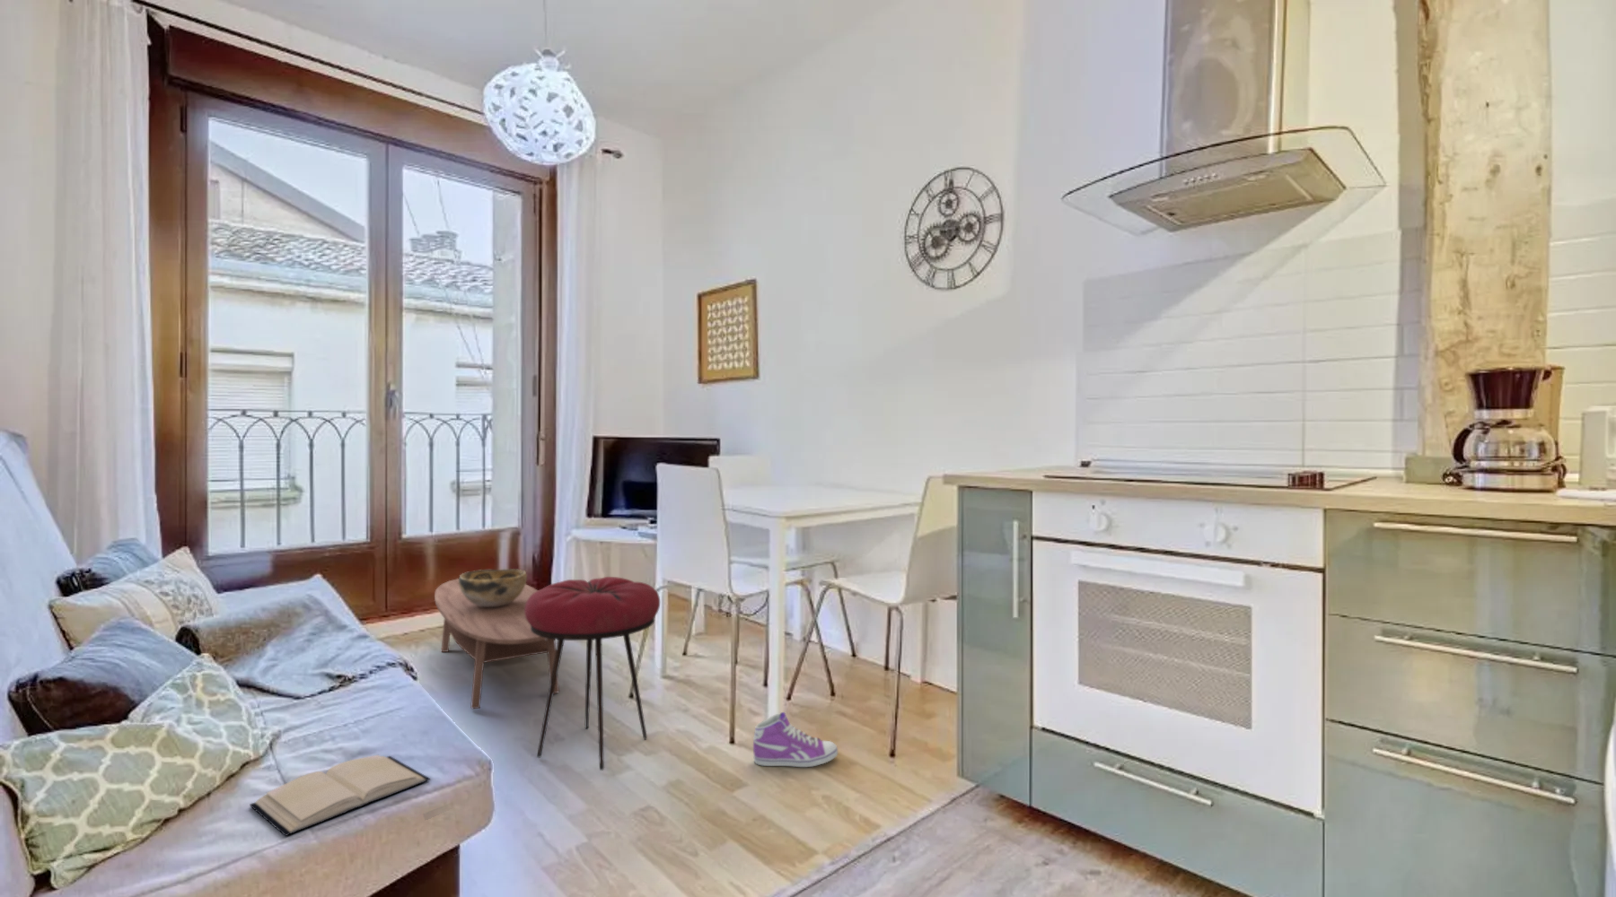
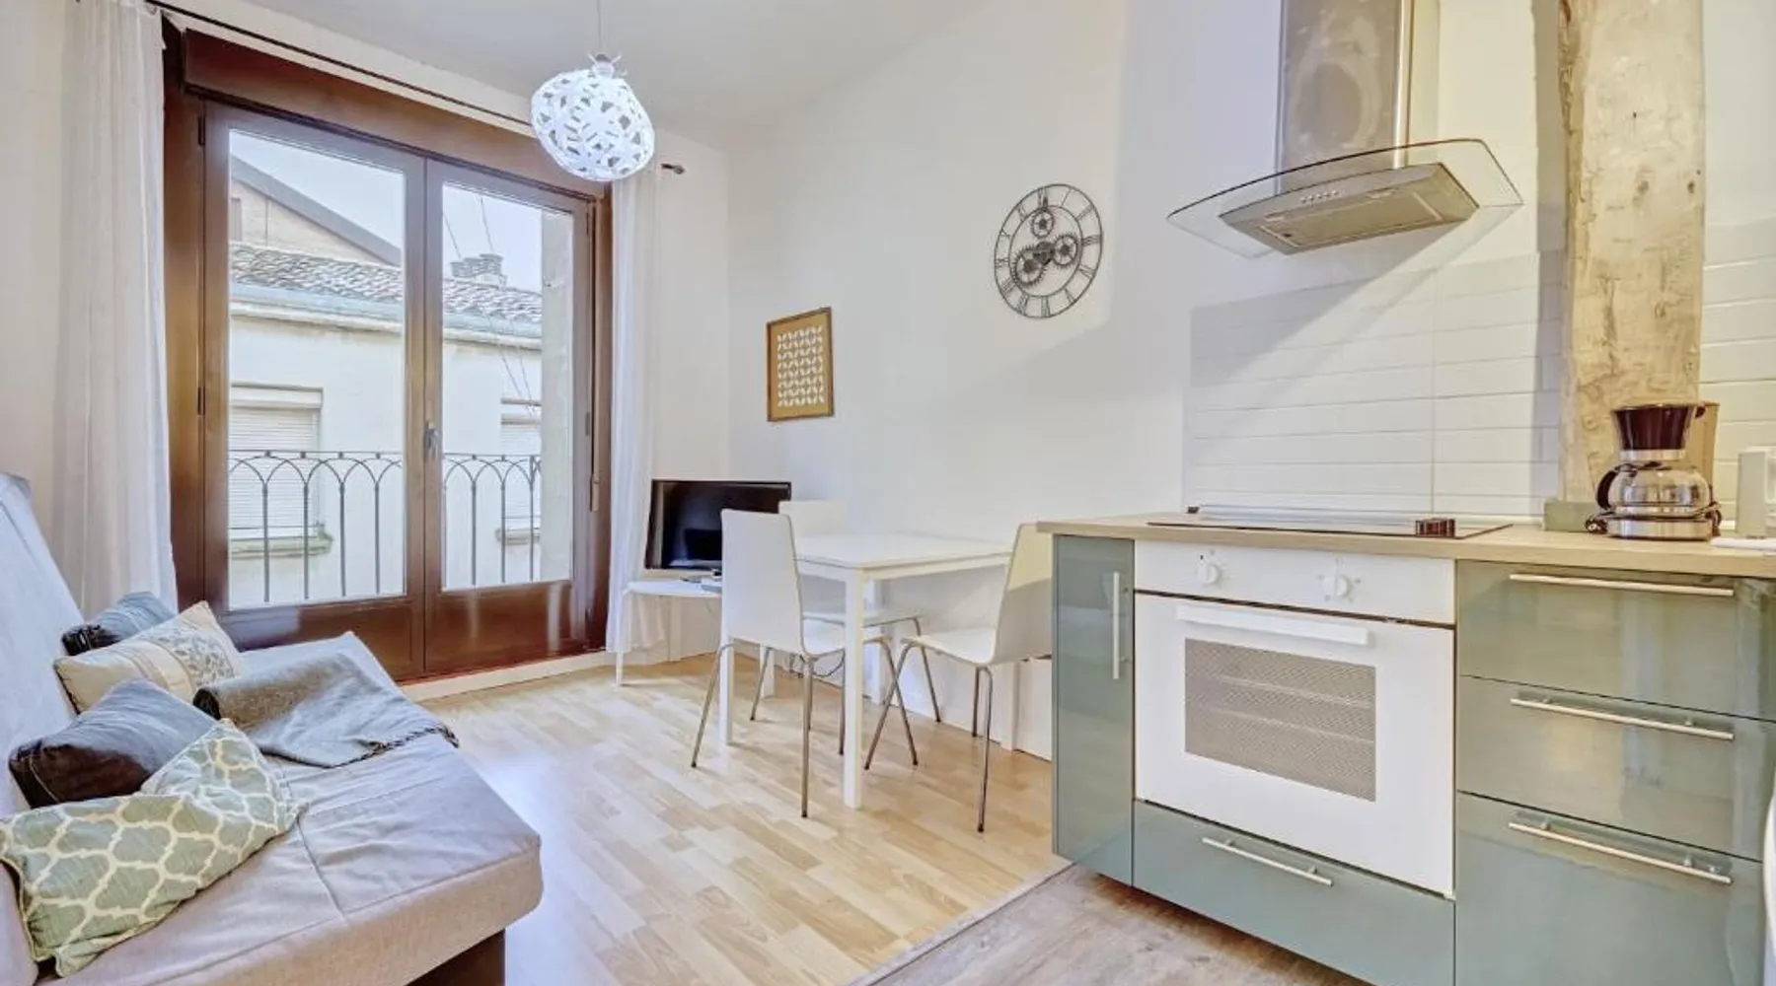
- stool (596, 666)
- hardback book (343, 785)
- sneaker (796, 737)
- coffee table (495, 636)
- decorative bowl (493, 589)
